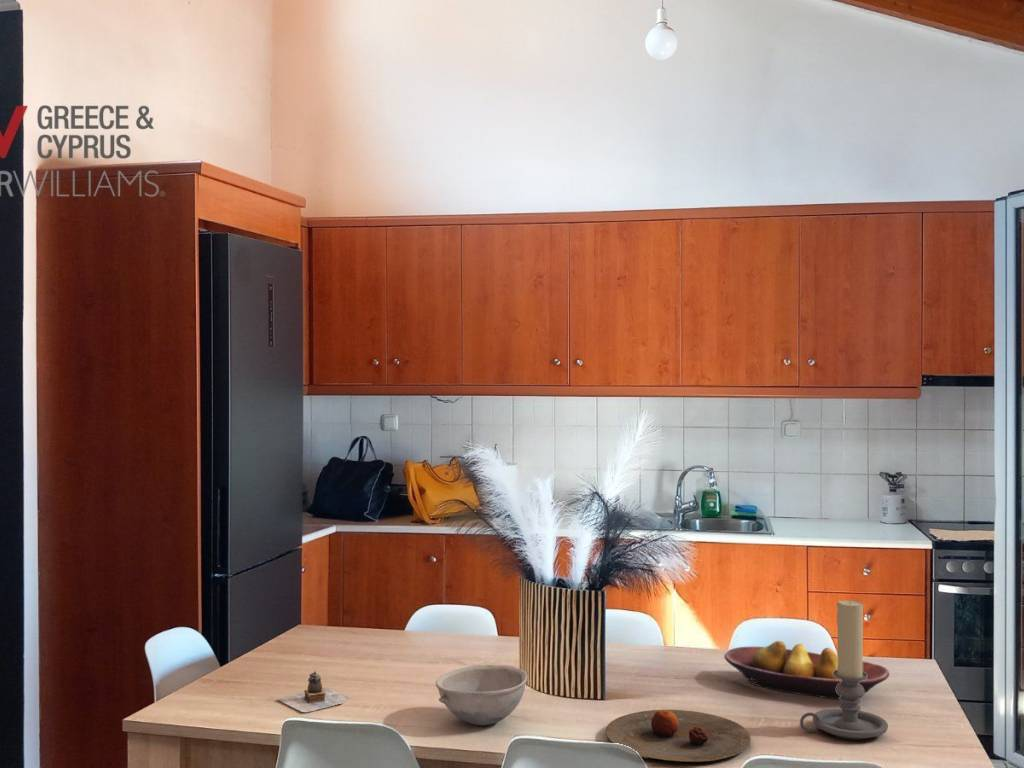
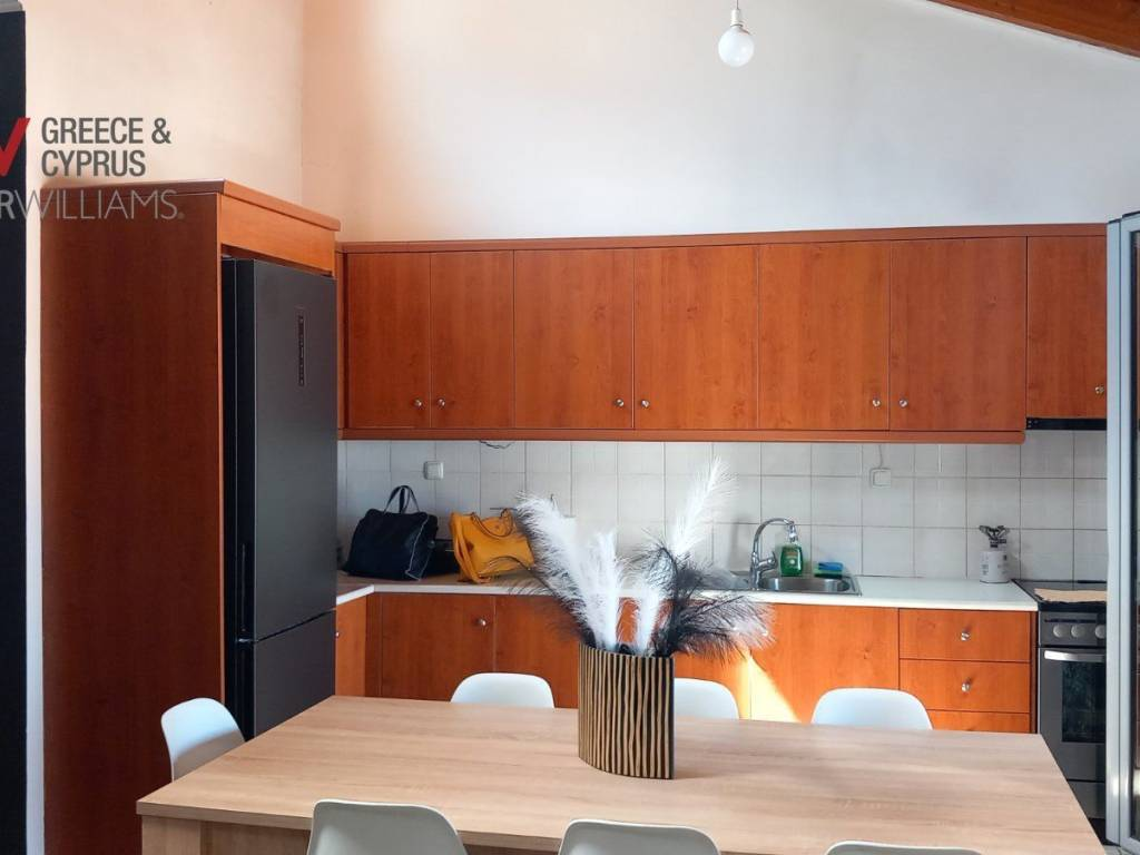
- teapot (314, 685)
- bowl (482, 698)
- plate (677, 727)
- candle holder (842, 665)
- fruit bowl (804, 665)
